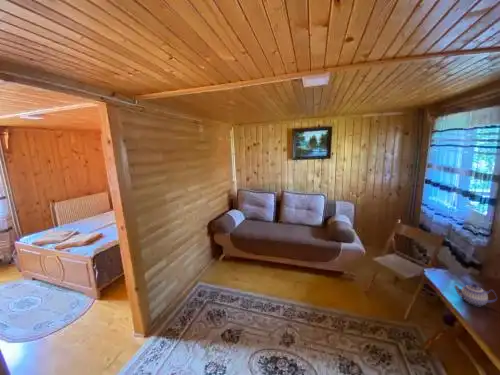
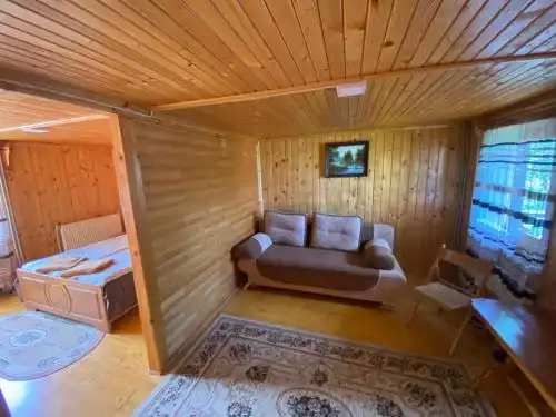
- teapot (474, 293)
